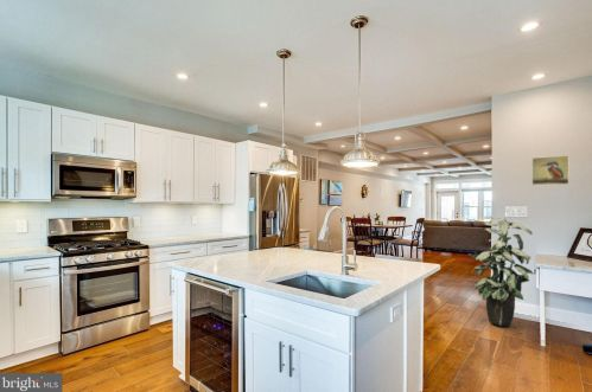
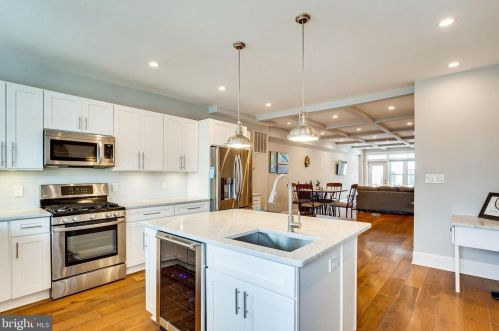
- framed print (549, 171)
- indoor plant (499, 268)
